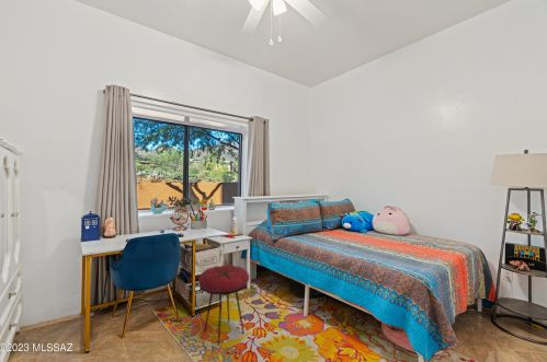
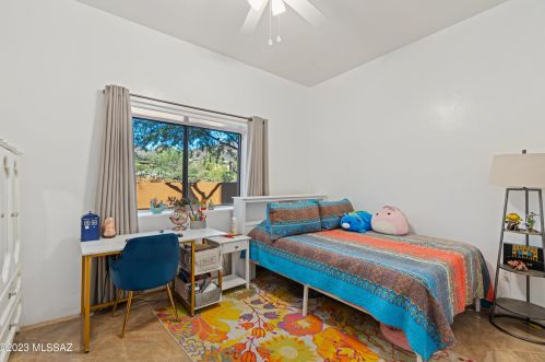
- stool (227, 301)
